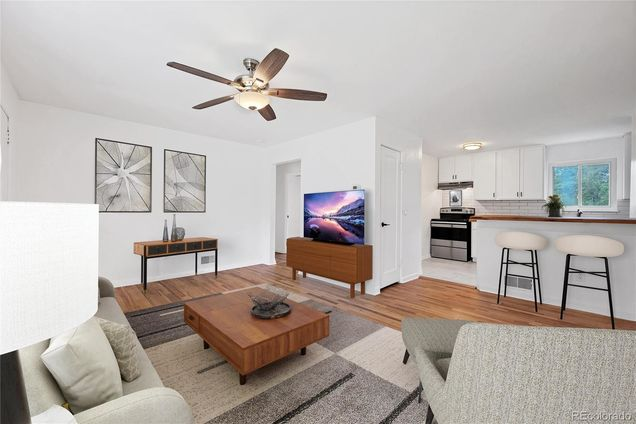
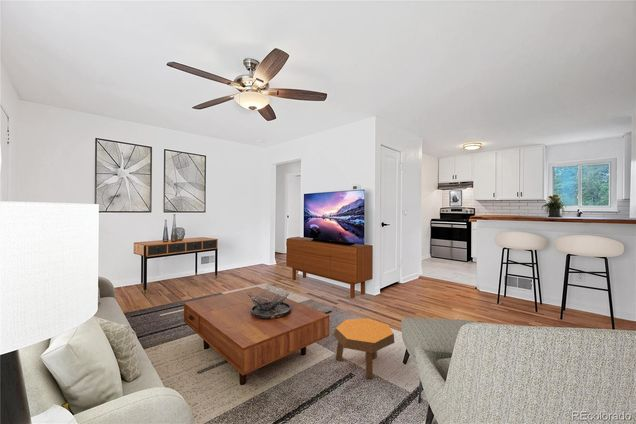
+ footstool (364, 346)
